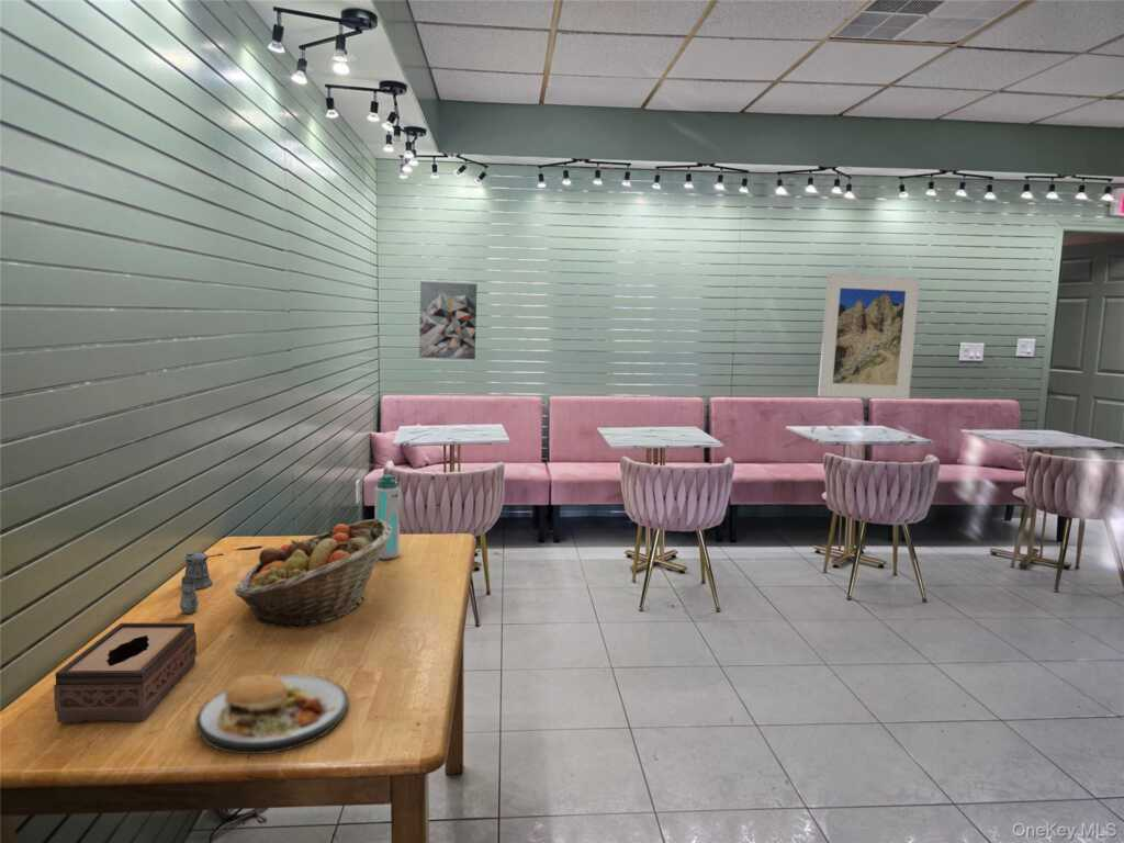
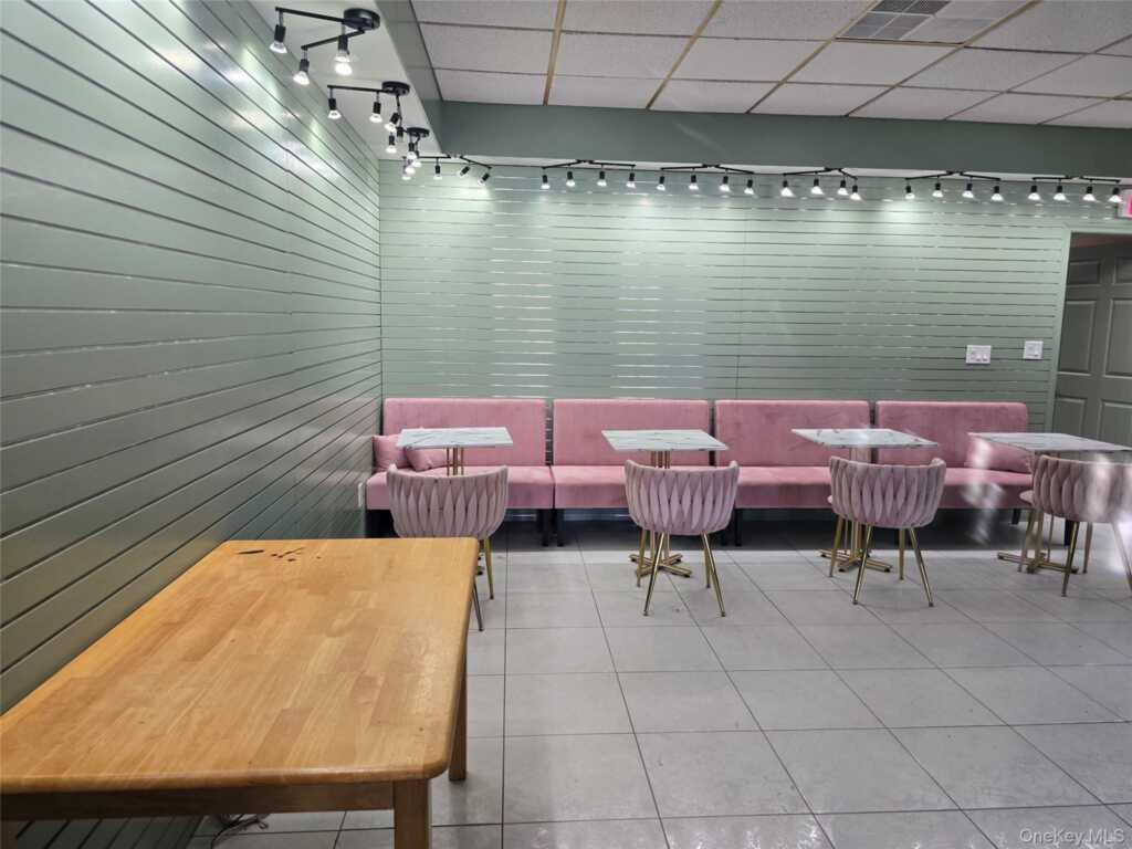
- pepper shaker (200, 567)
- water bottle (386, 515)
- plate (274, 682)
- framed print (868, 337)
- tissue box (131, 668)
- fruit basket (317, 567)
- wall art (448, 321)
- salt shaker (189, 593)
